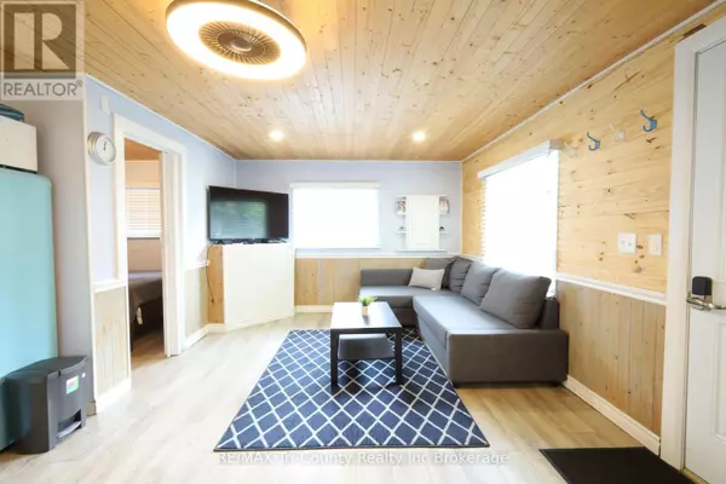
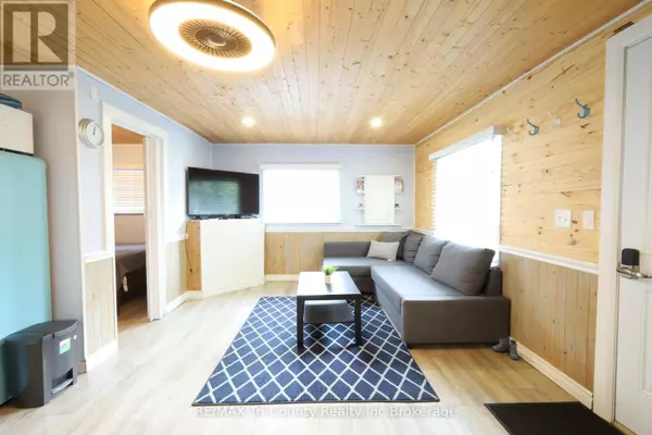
+ boots (506, 346)
